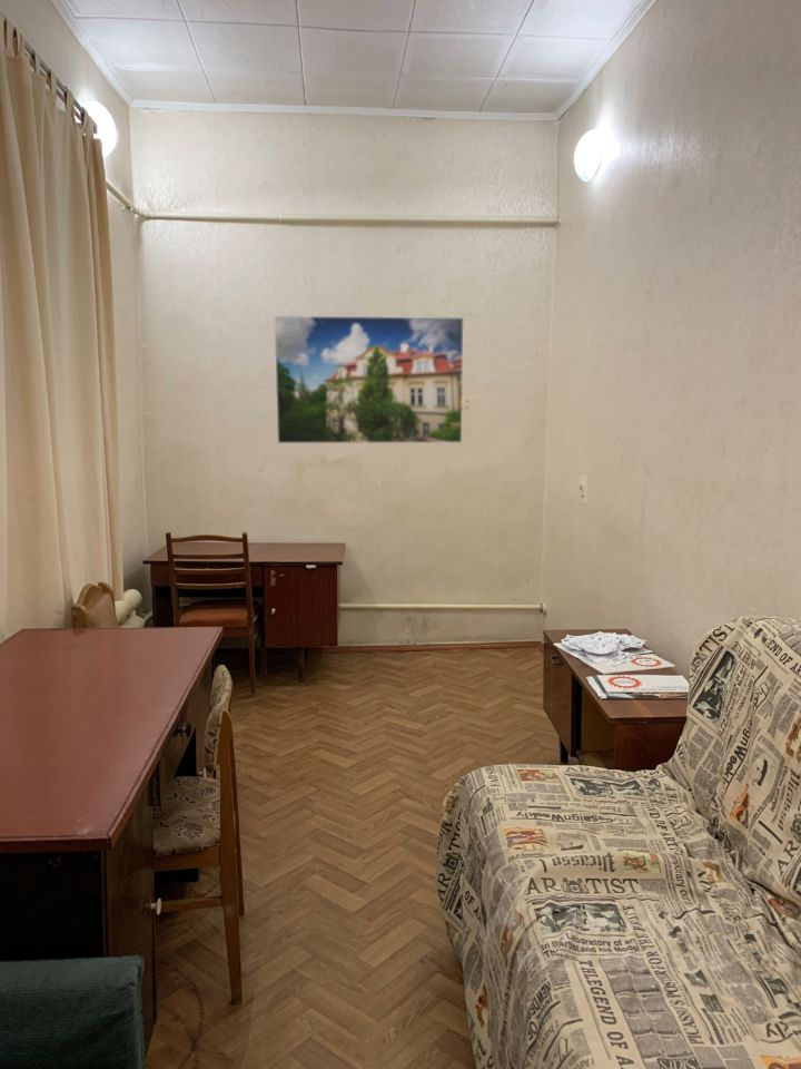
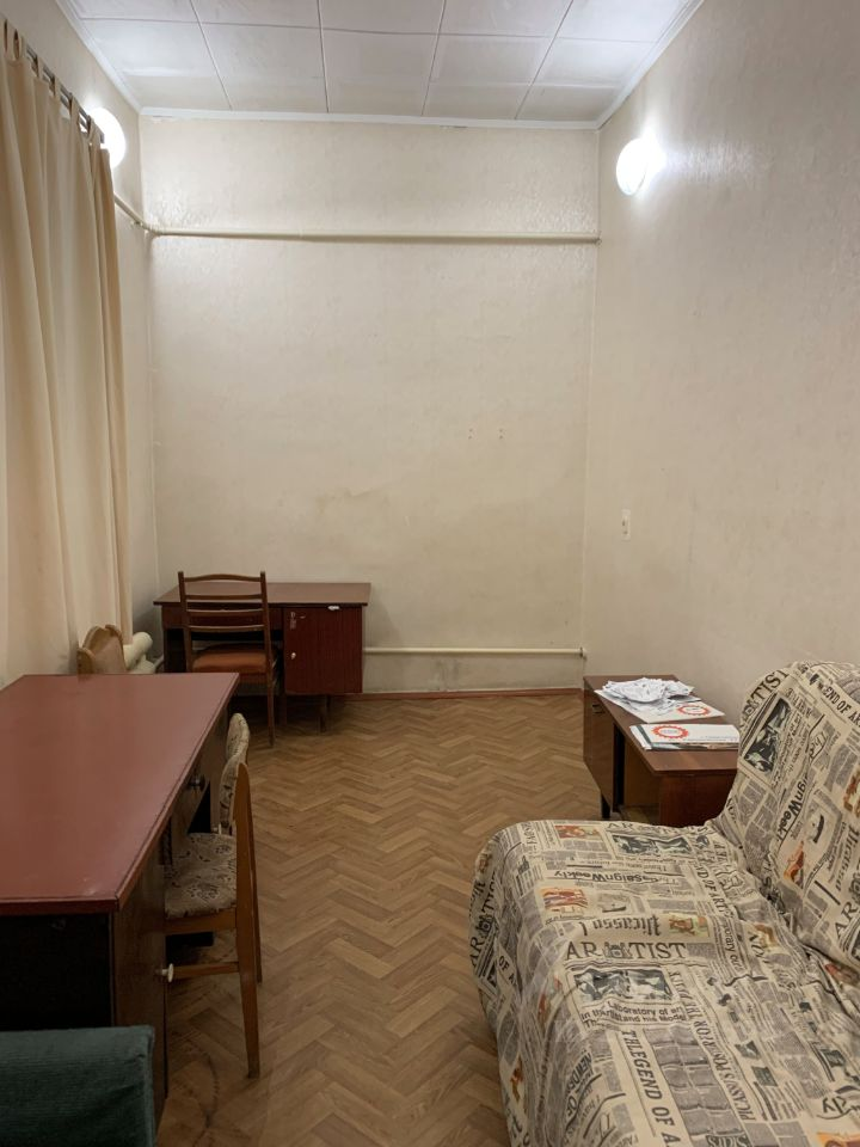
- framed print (369, 381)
